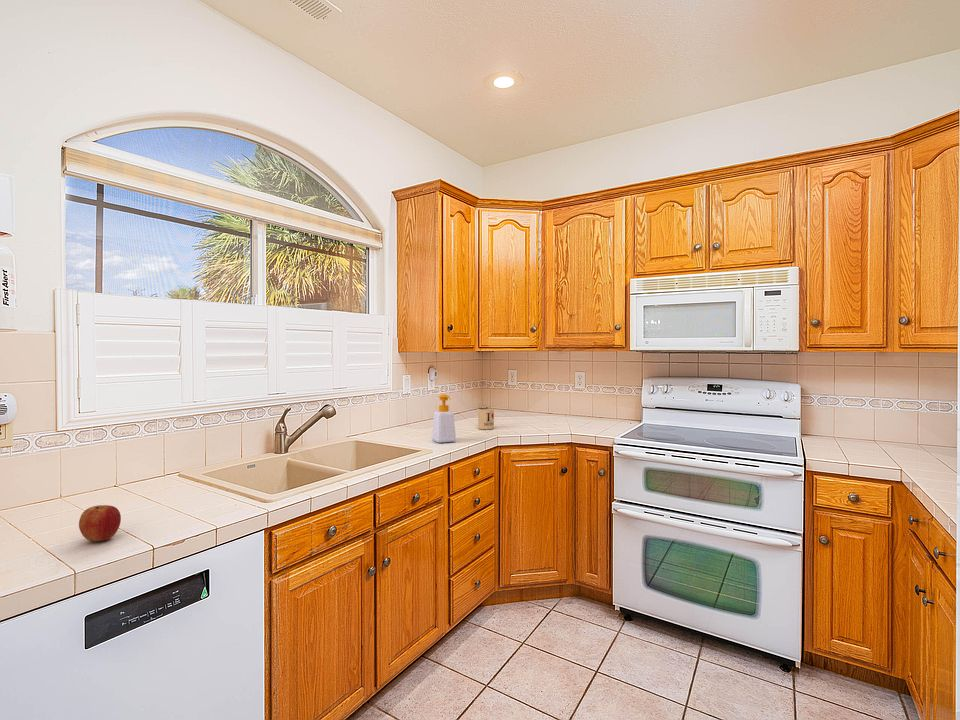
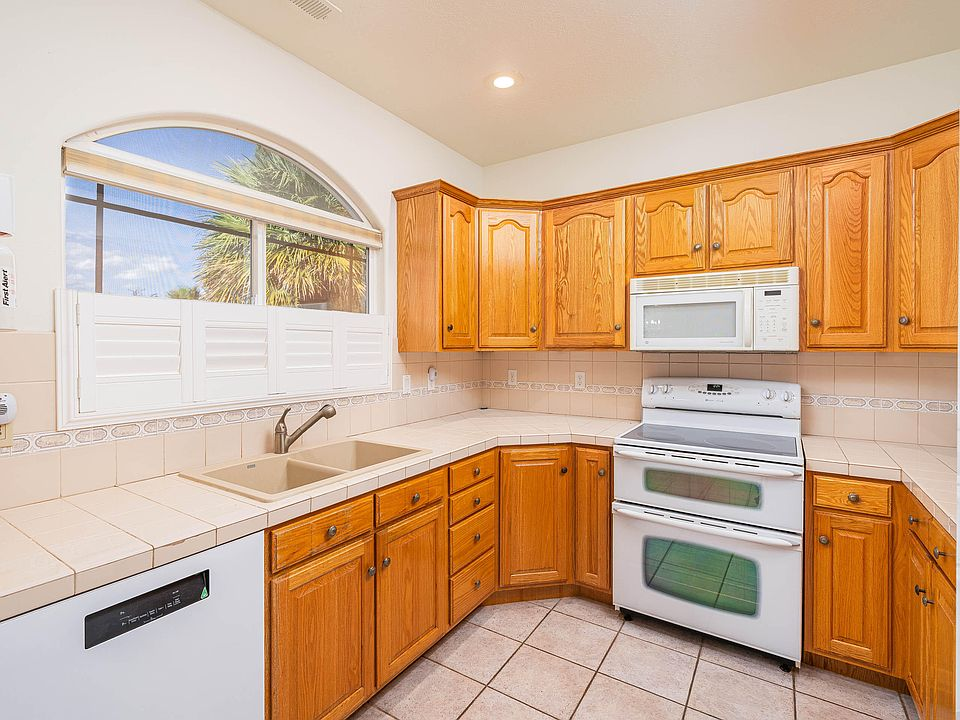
- apple (100, 522)
- soap bottle (445, 418)
- mug (487, 418)
